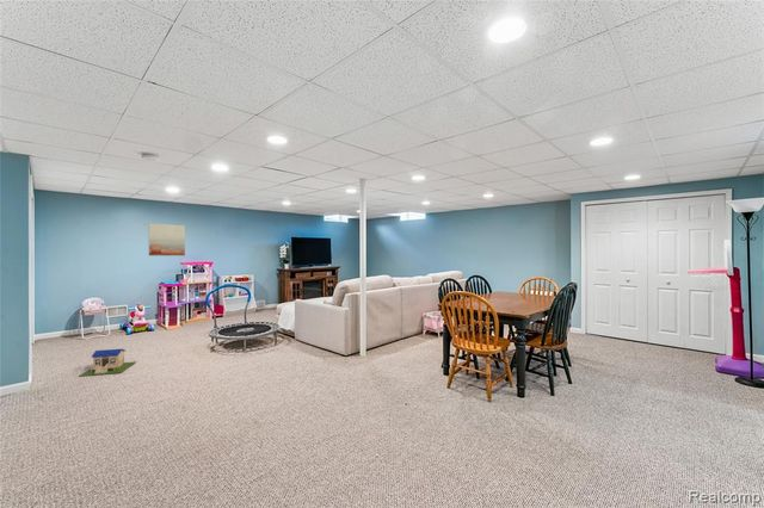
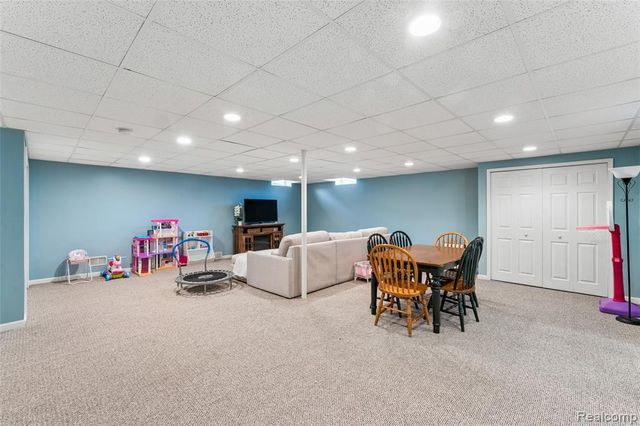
- wall art (167, 240)
- toy house (109, 359)
